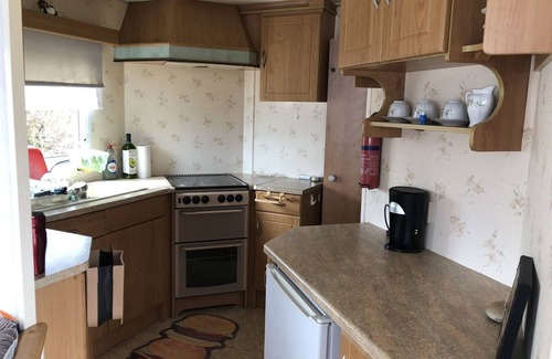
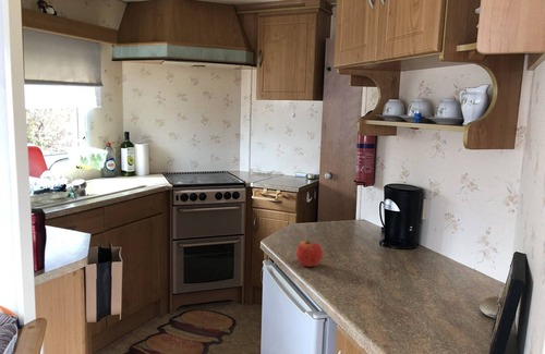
+ apple (310, 252)
